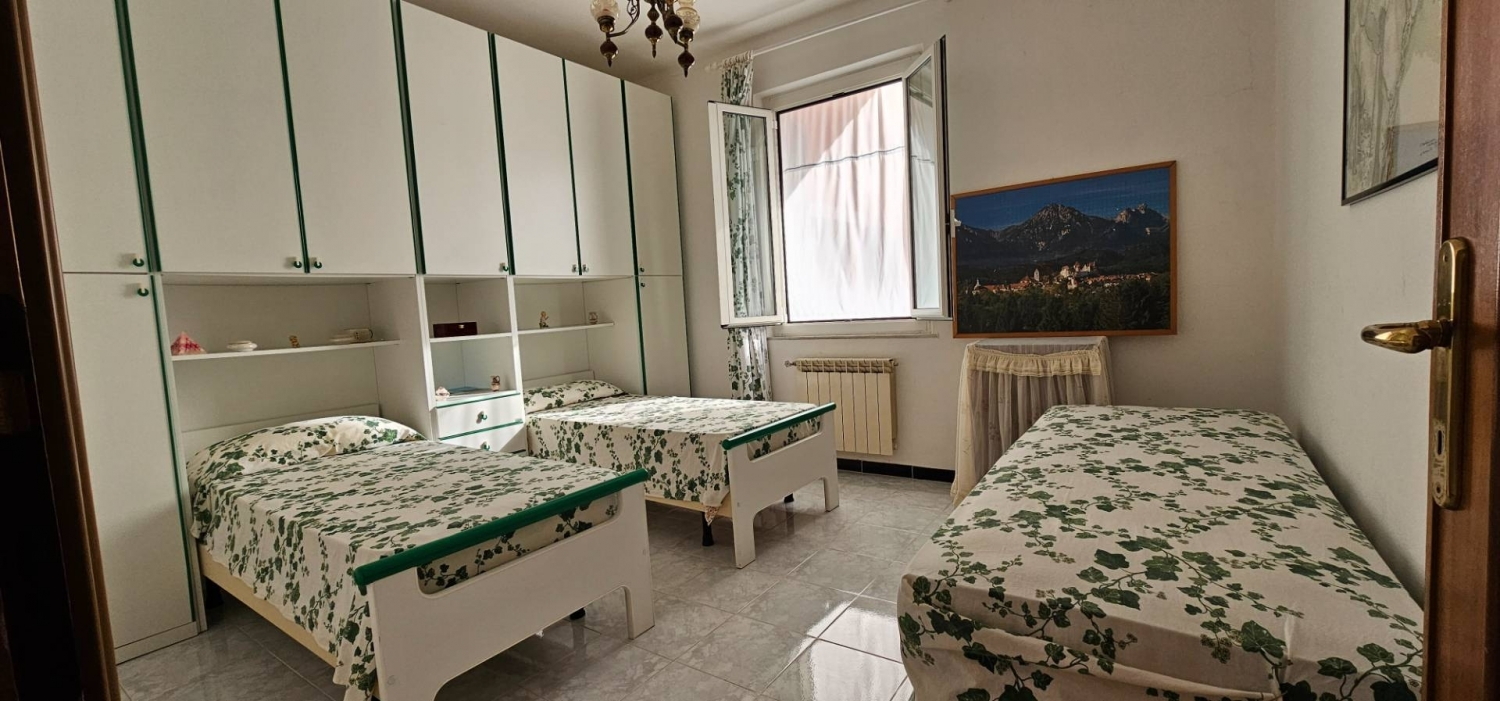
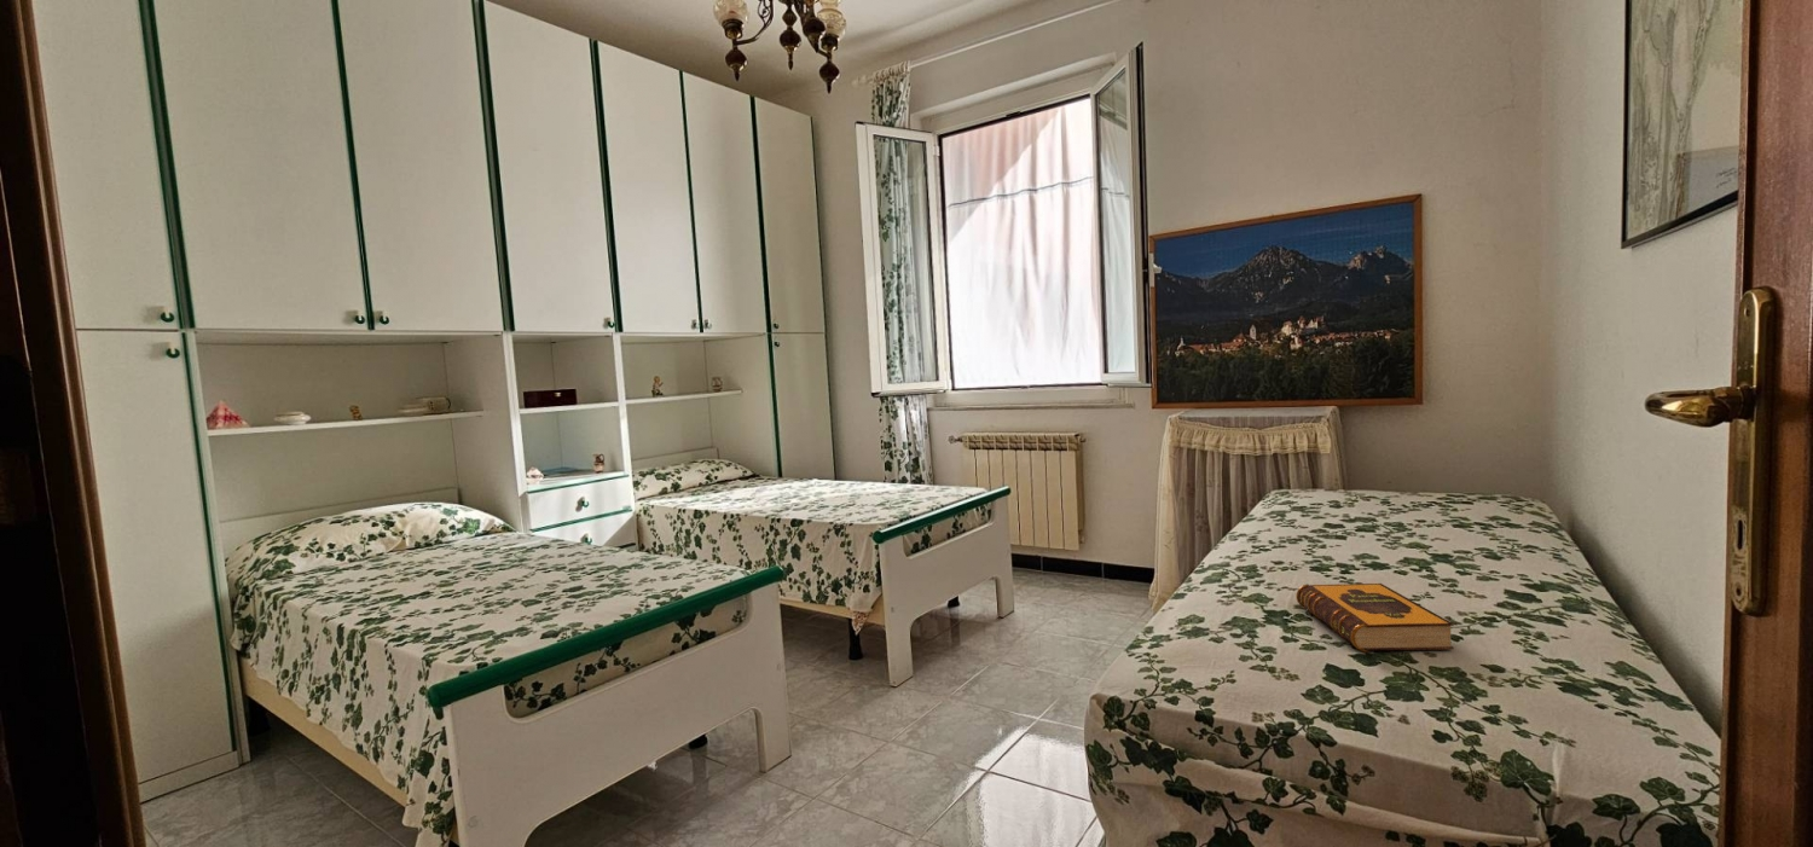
+ hardback book (1367, 614)
